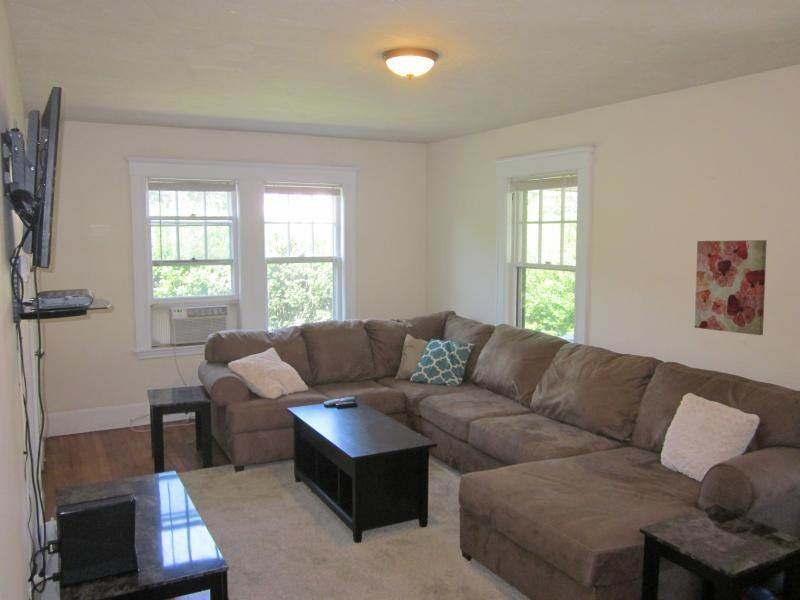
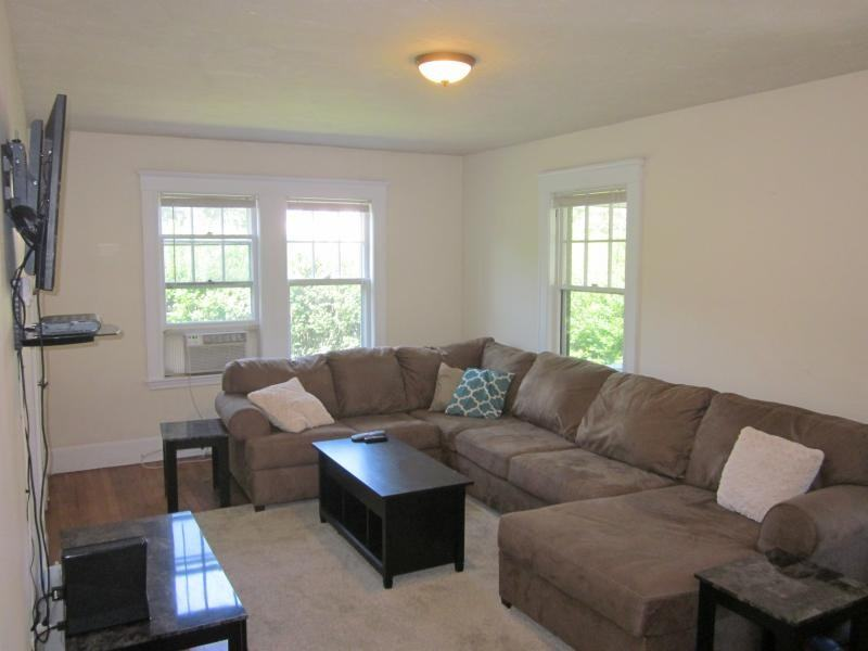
- wall art (728, 286)
